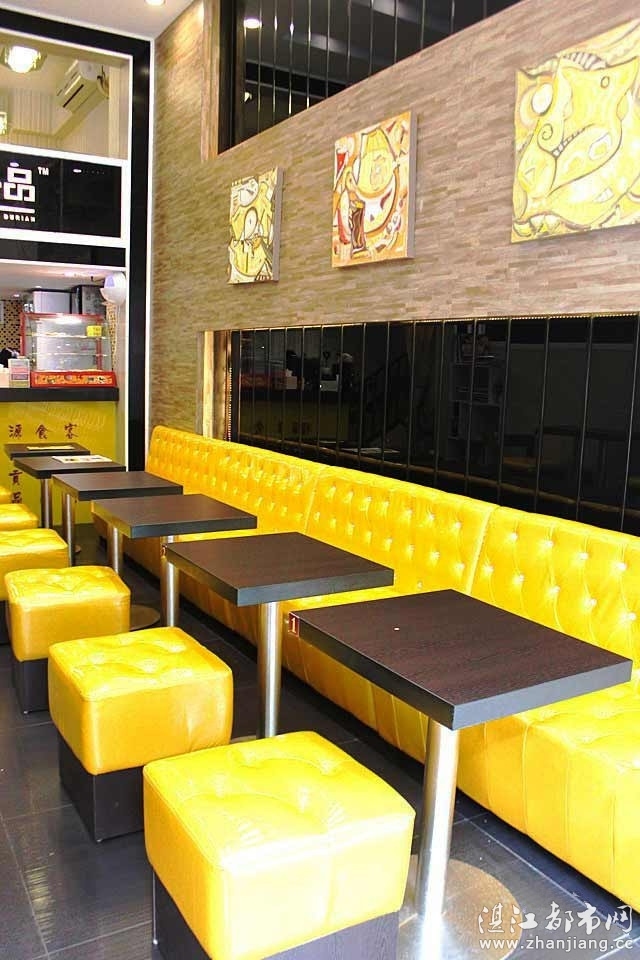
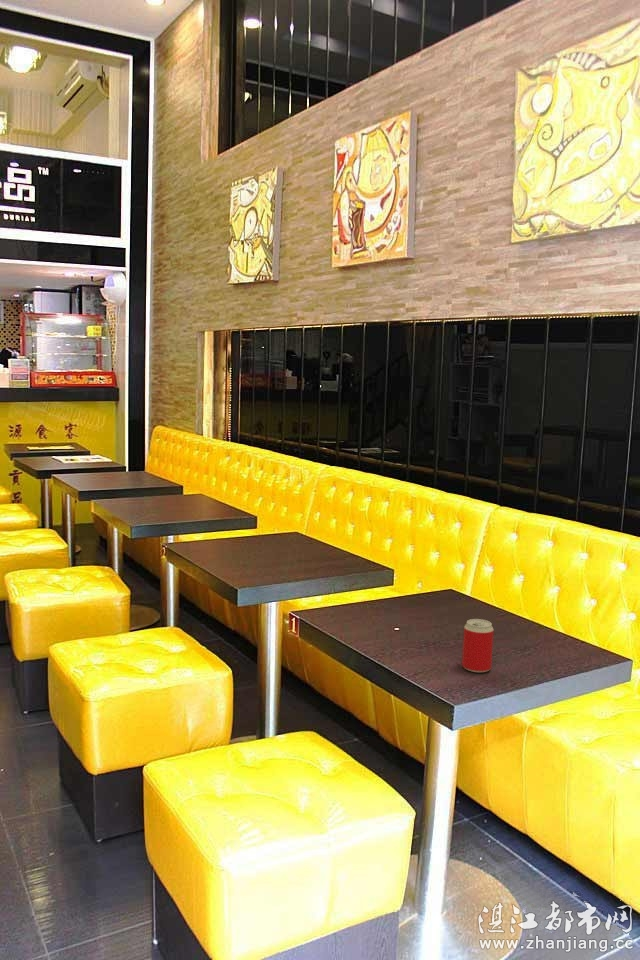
+ beverage can (477, 645)
